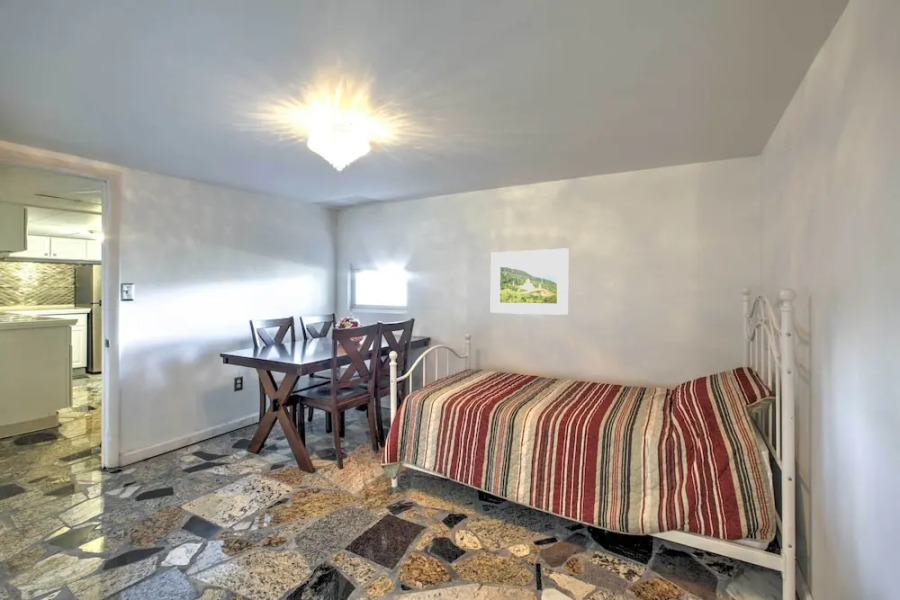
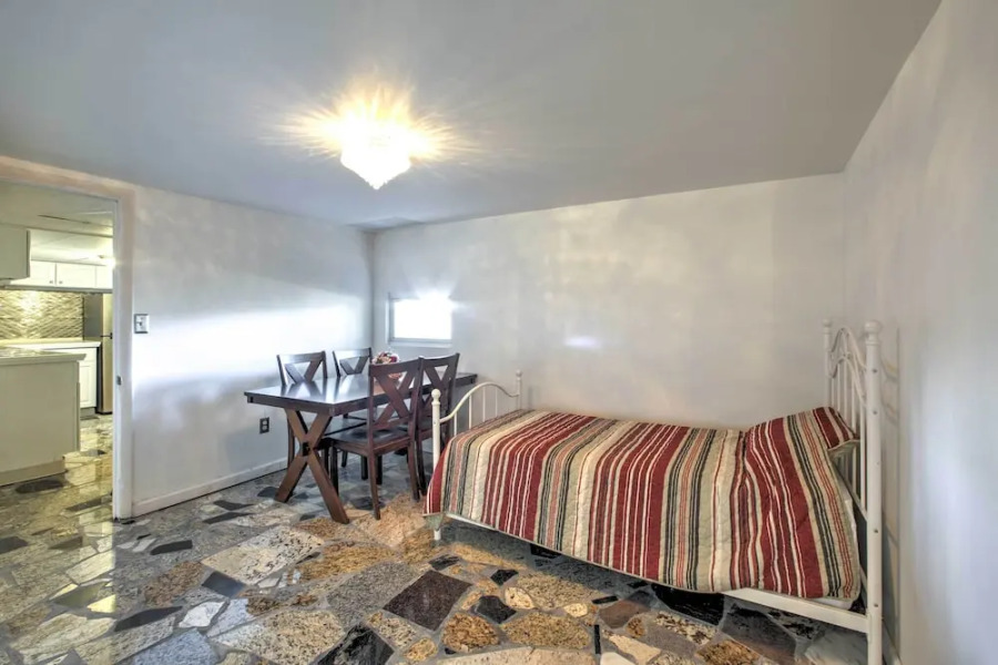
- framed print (527, 282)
